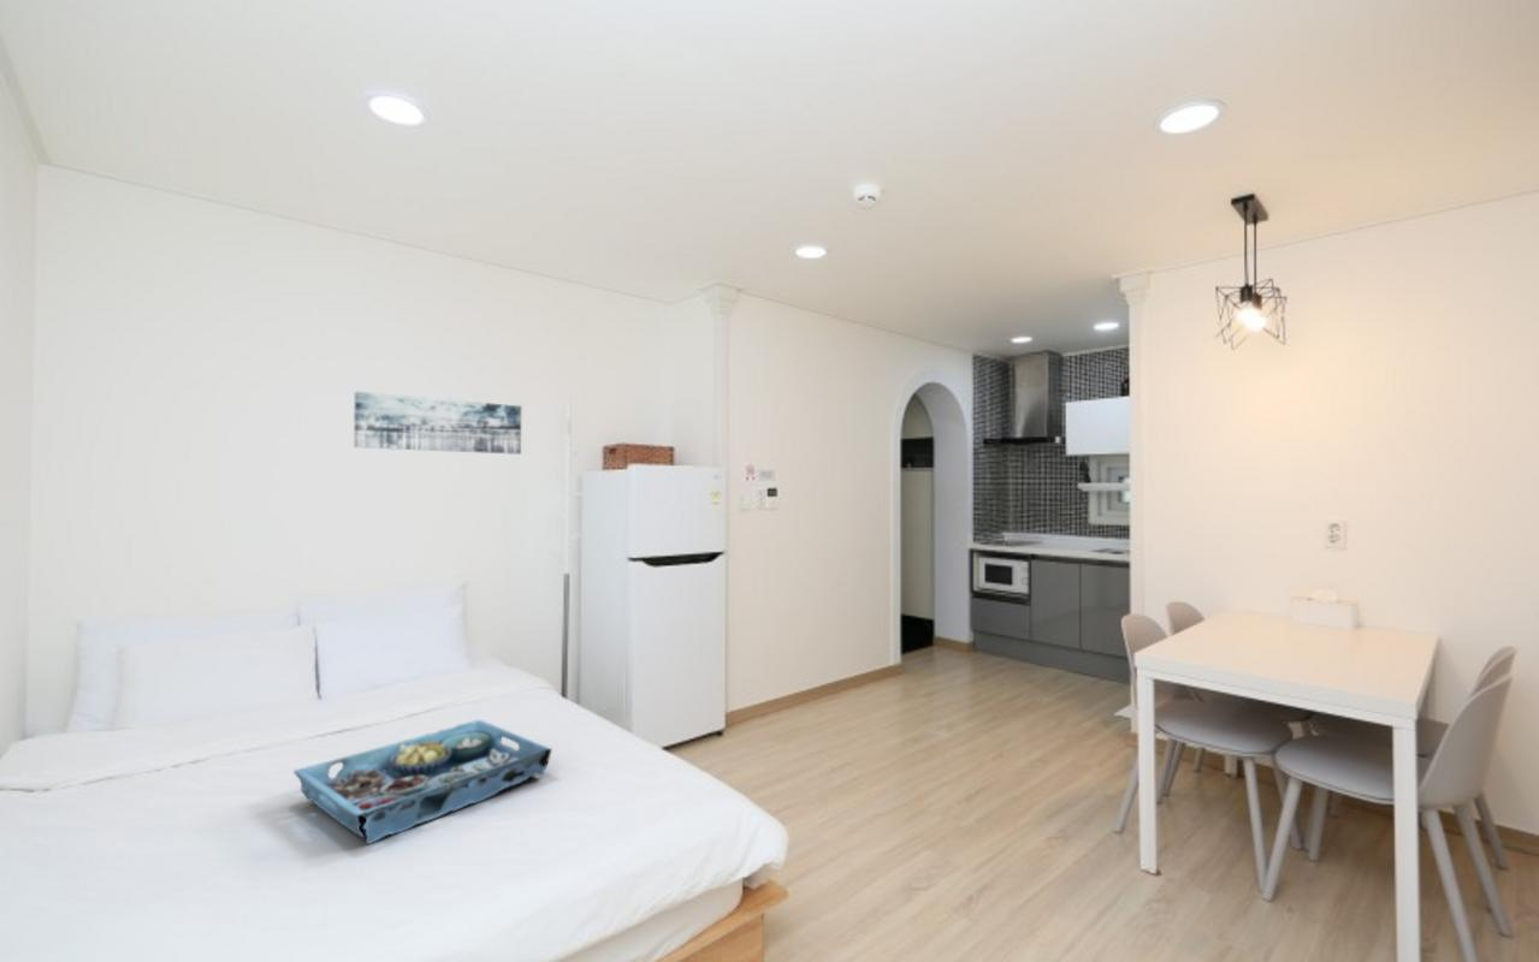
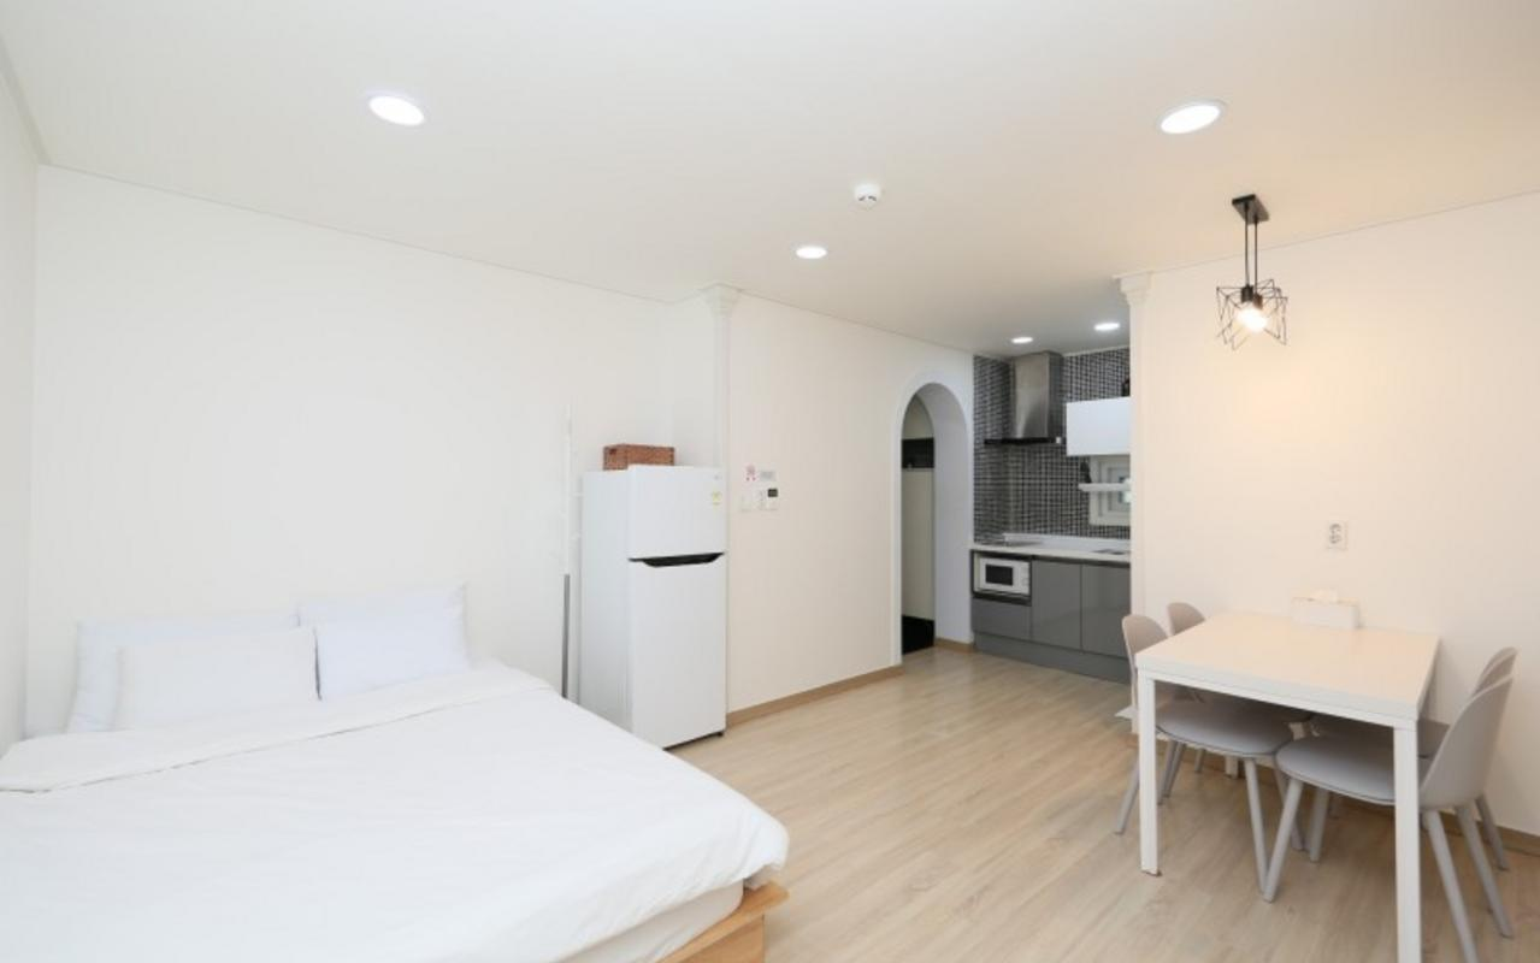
- serving tray (427, 771)
- wall art (443, 424)
